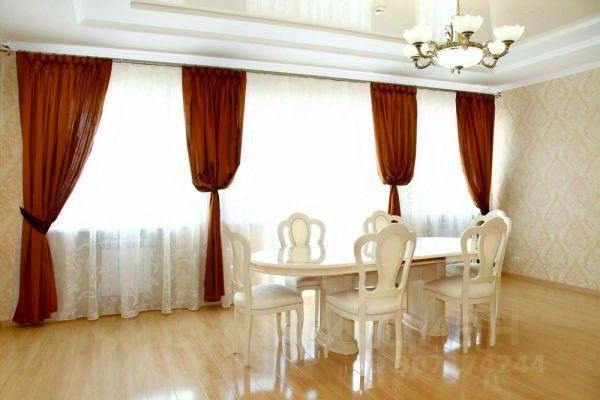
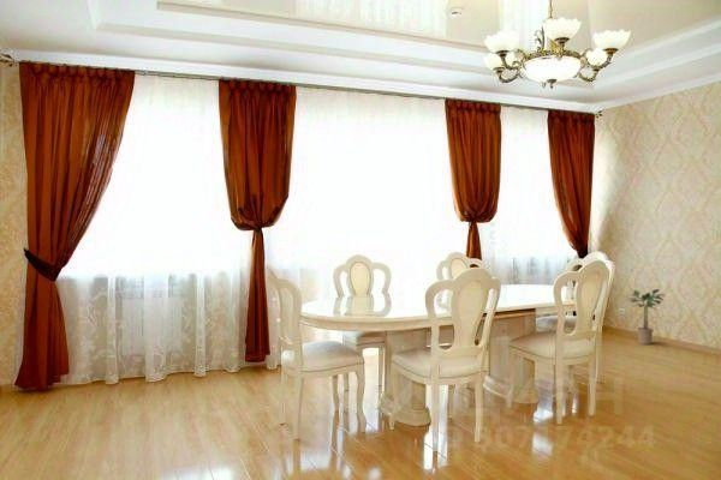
+ potted plant (646, 314)
